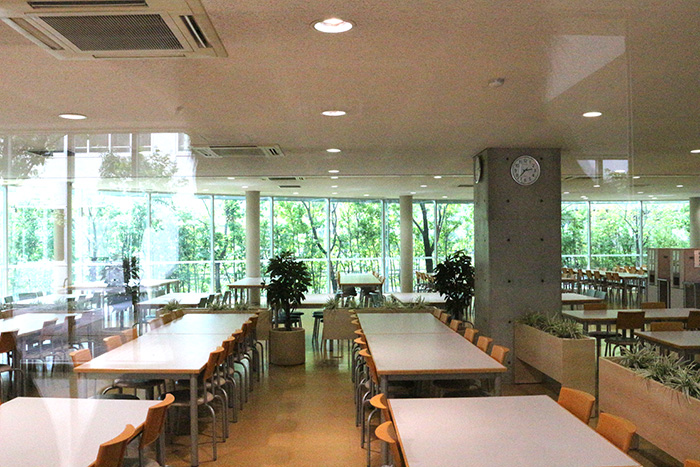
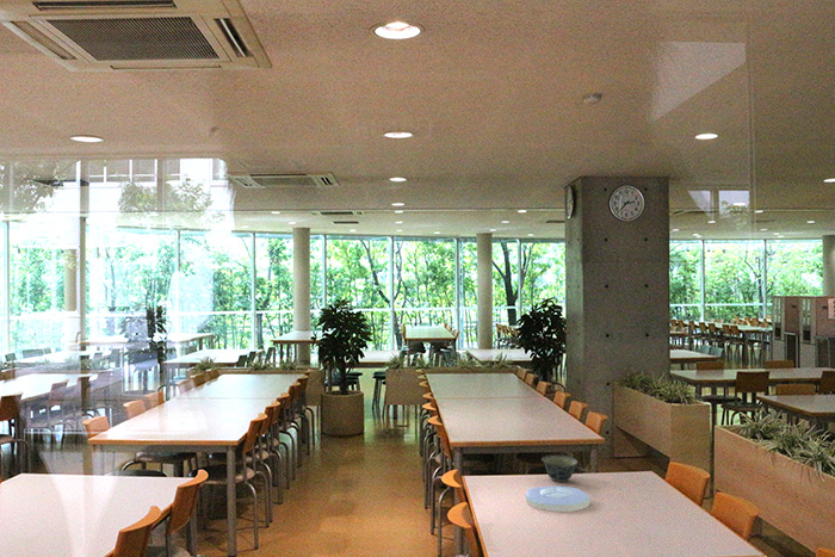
+ plate (557, 496)
+ bowl (559, 469)
